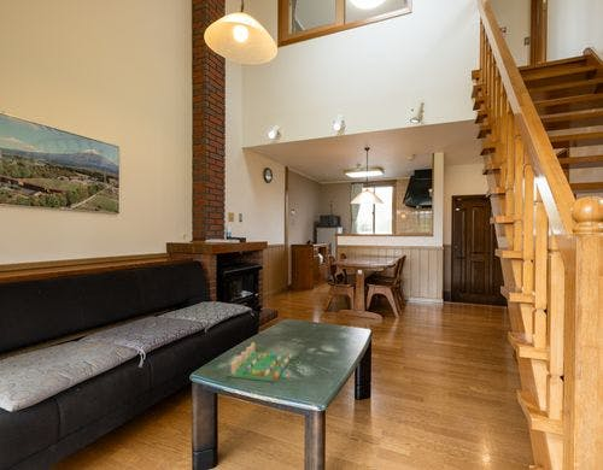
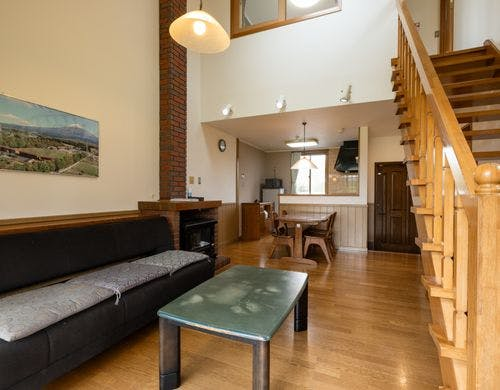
- board game (262, 359)
